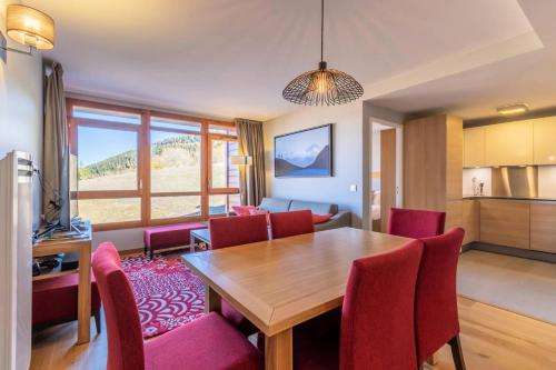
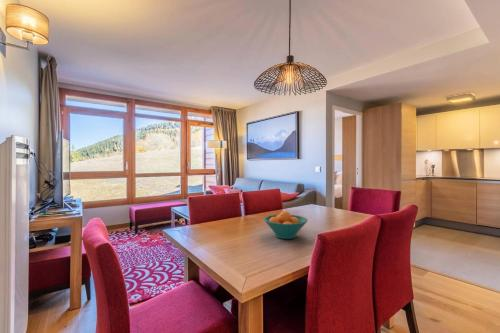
+ fruit bowl (285, 223)
